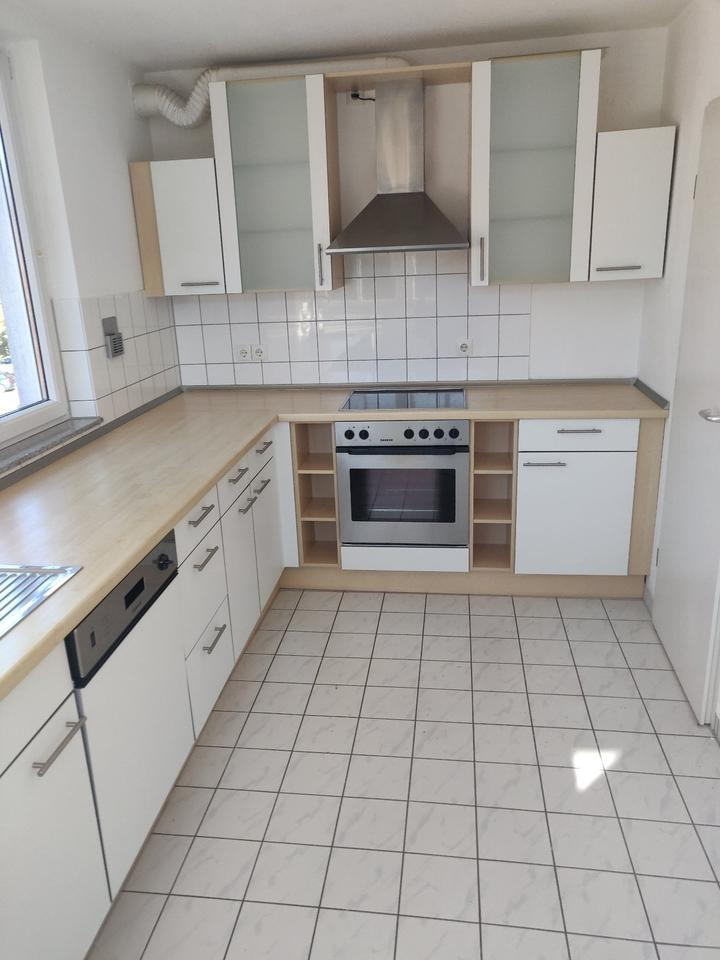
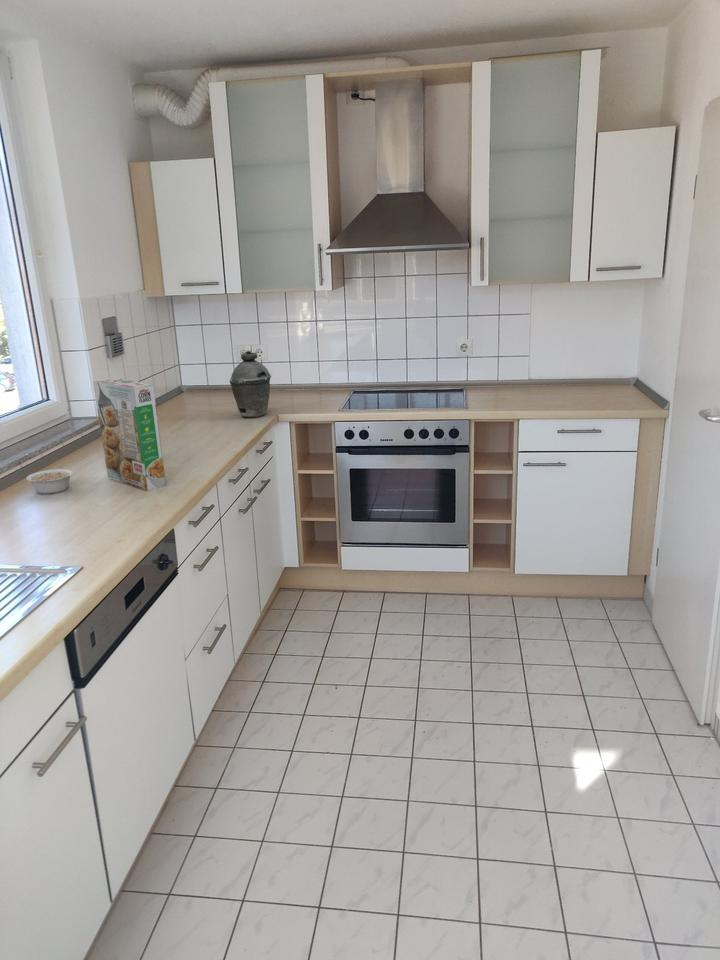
+ kettle (250, 383)
+ legume (52, 480)
+ cereal box (129, 433)
